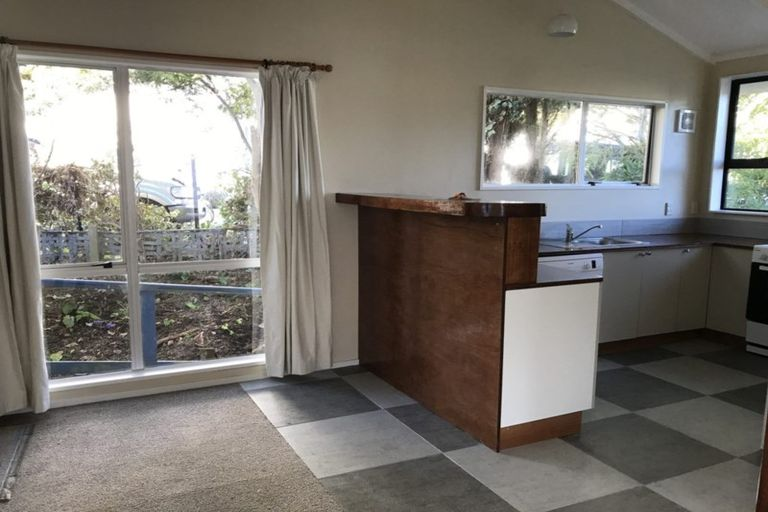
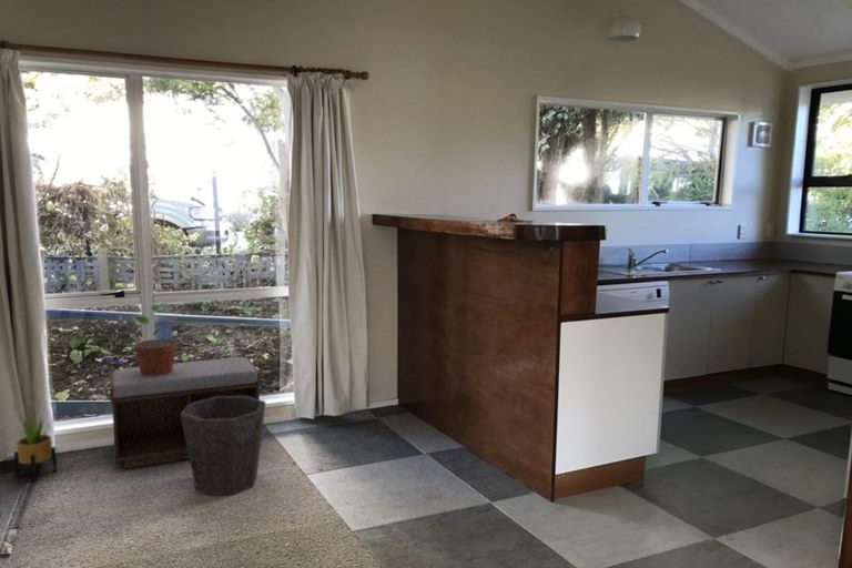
+ potted plant (34, 445)
+ bench (185, 406)
+ potted plant (155, 339)
+ waste bin (225, 445)
